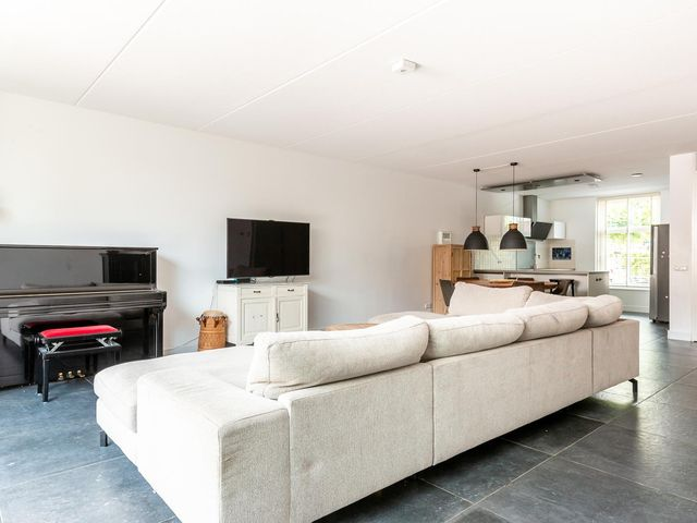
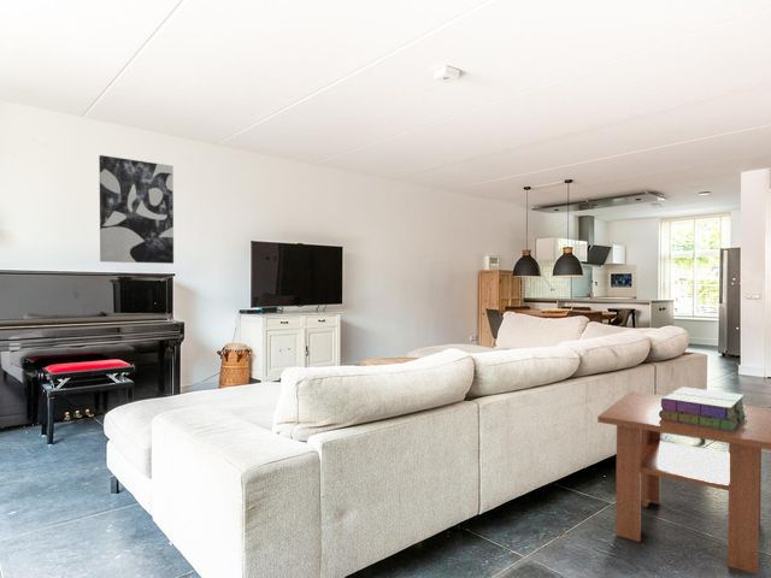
+ coffee table (689, 471)
+ wall art (137, 211)
+ stack of books (702, 406)
